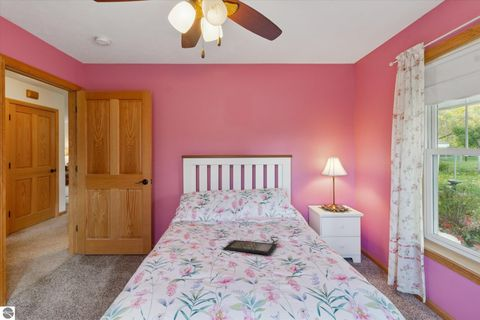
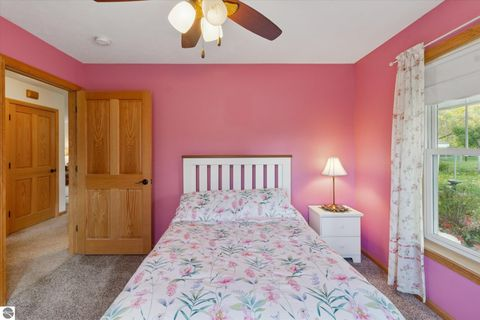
- clutch bag (253, 246)
